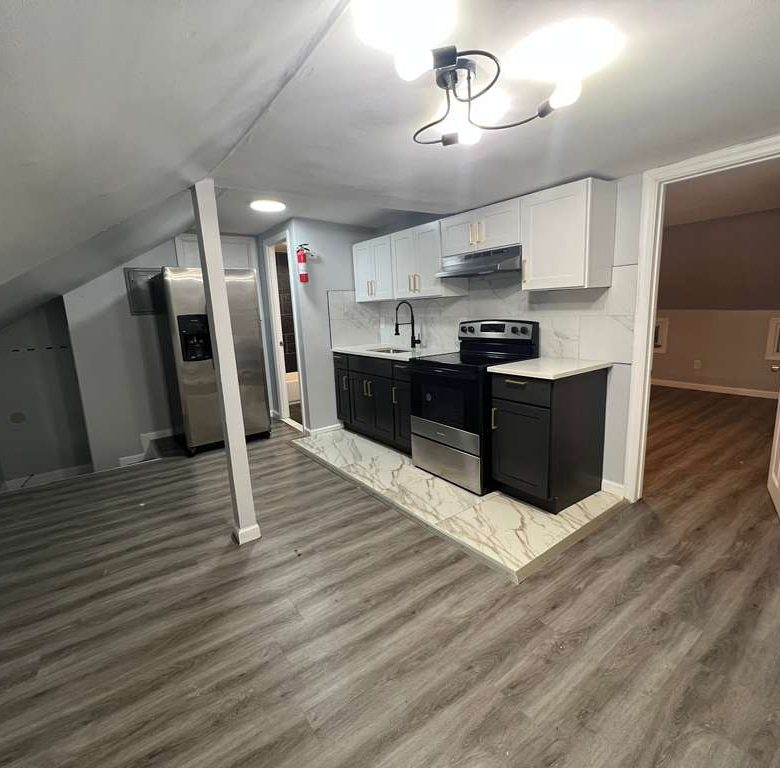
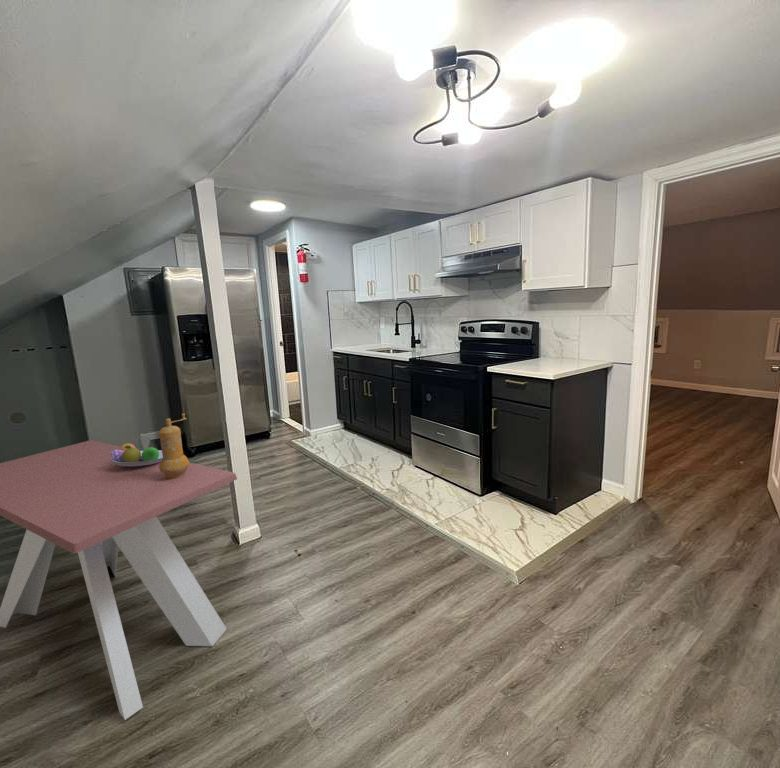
+ pepper mill (174, 445)
+ dining table (99, 553)
+ fruit bowl (140, 453)
